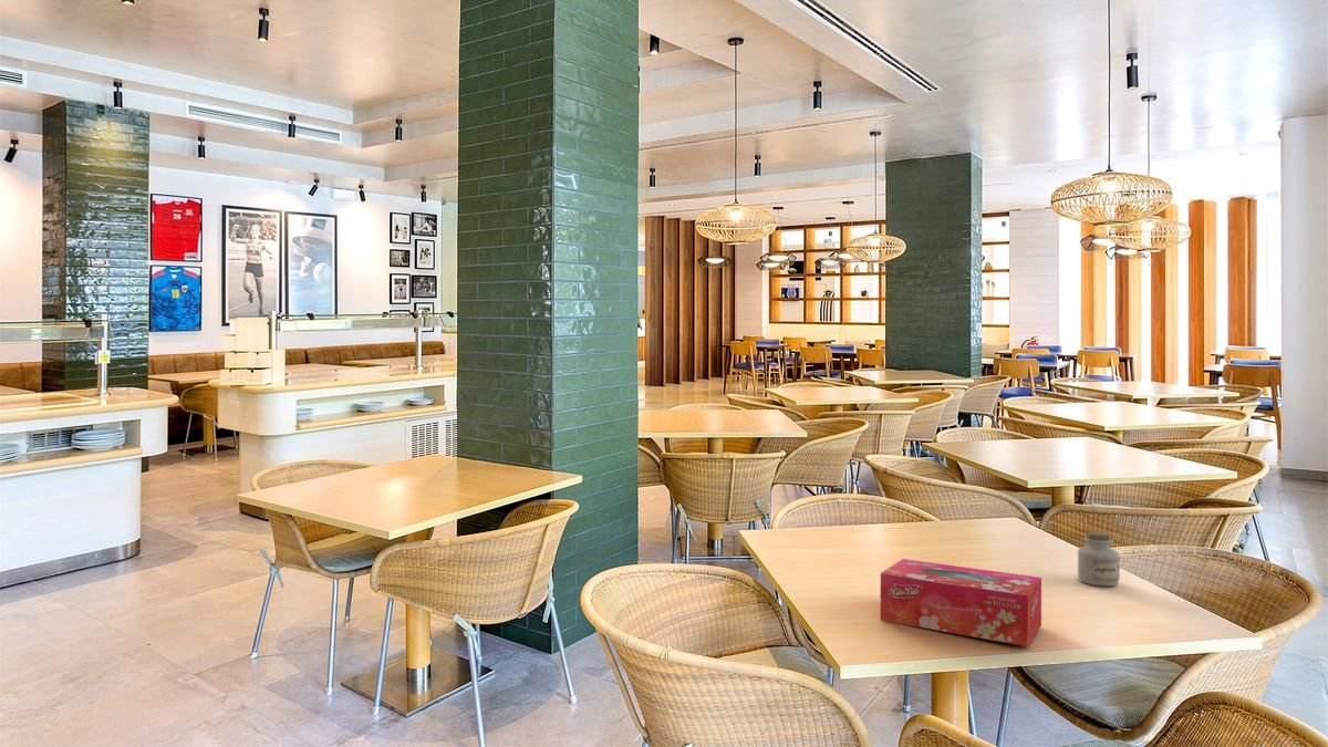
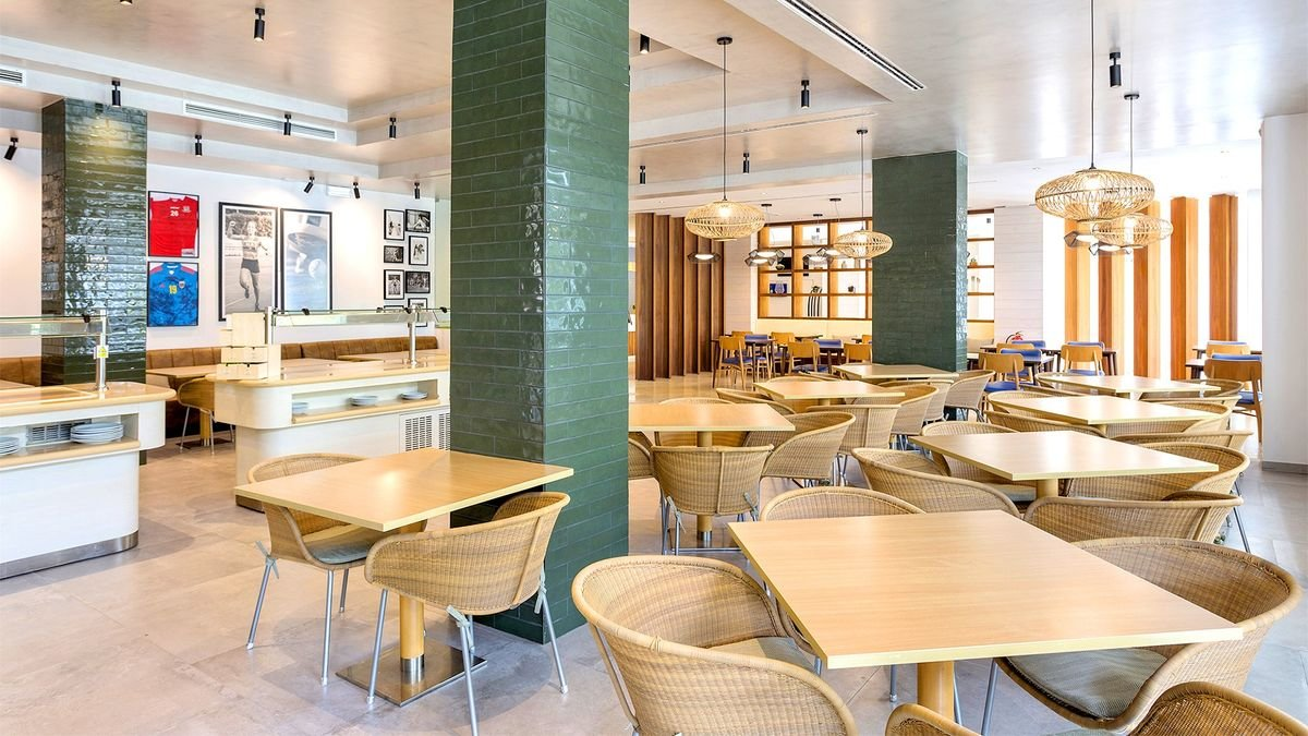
- tissue box (959, 599)
- jar (1098, 557)
